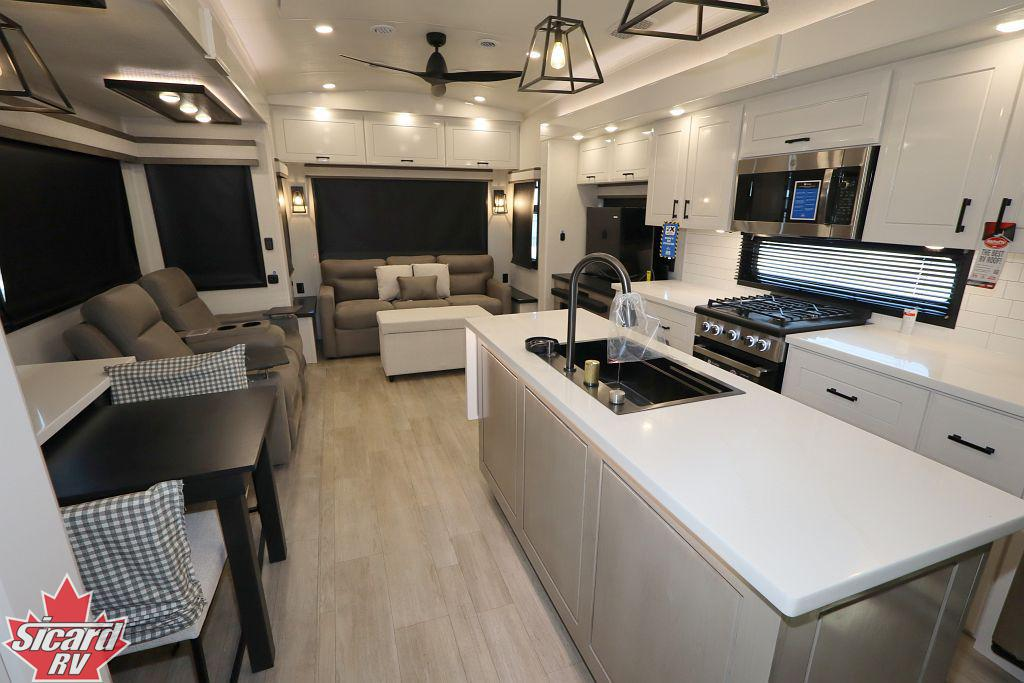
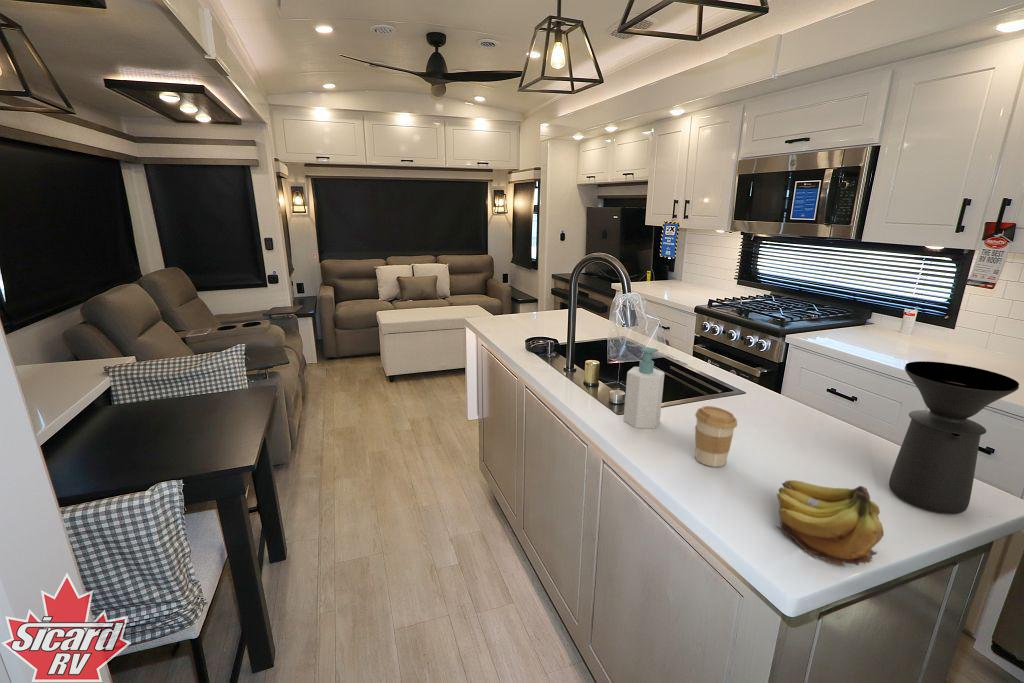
+ soap bottle (644, 386)
+ coffee maker (941, 437)
+ fruit (822, 504)
+ coffee cup (713, 435)
